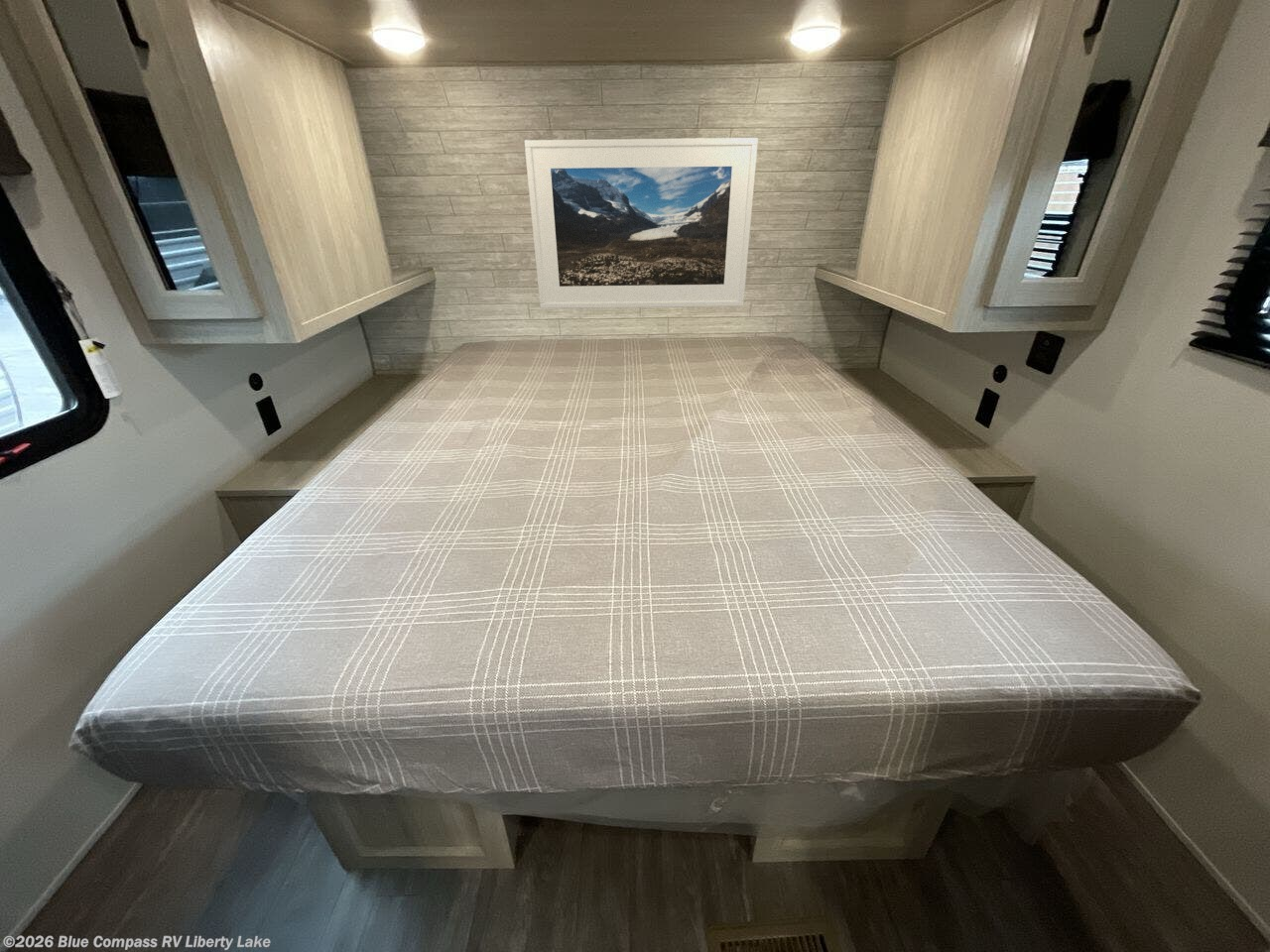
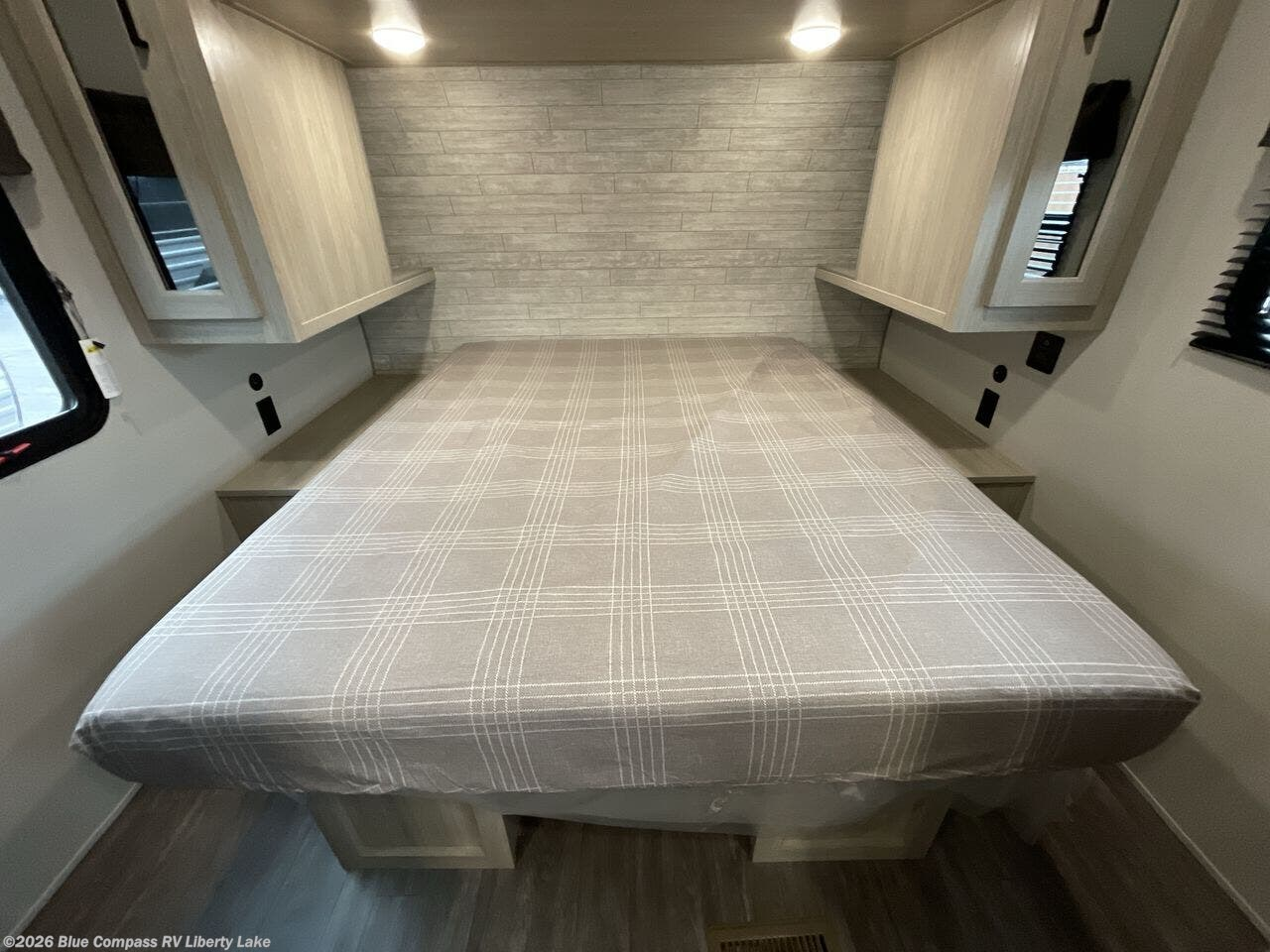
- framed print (641, 229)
